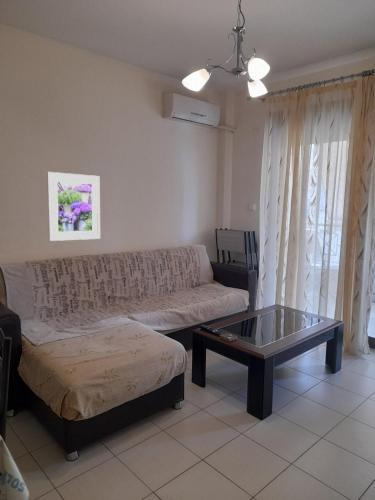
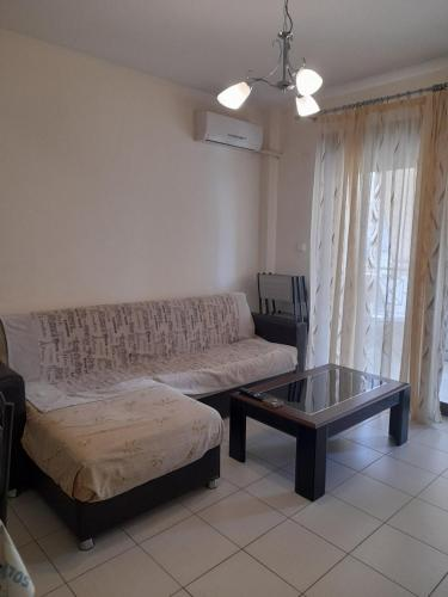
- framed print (75, 207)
